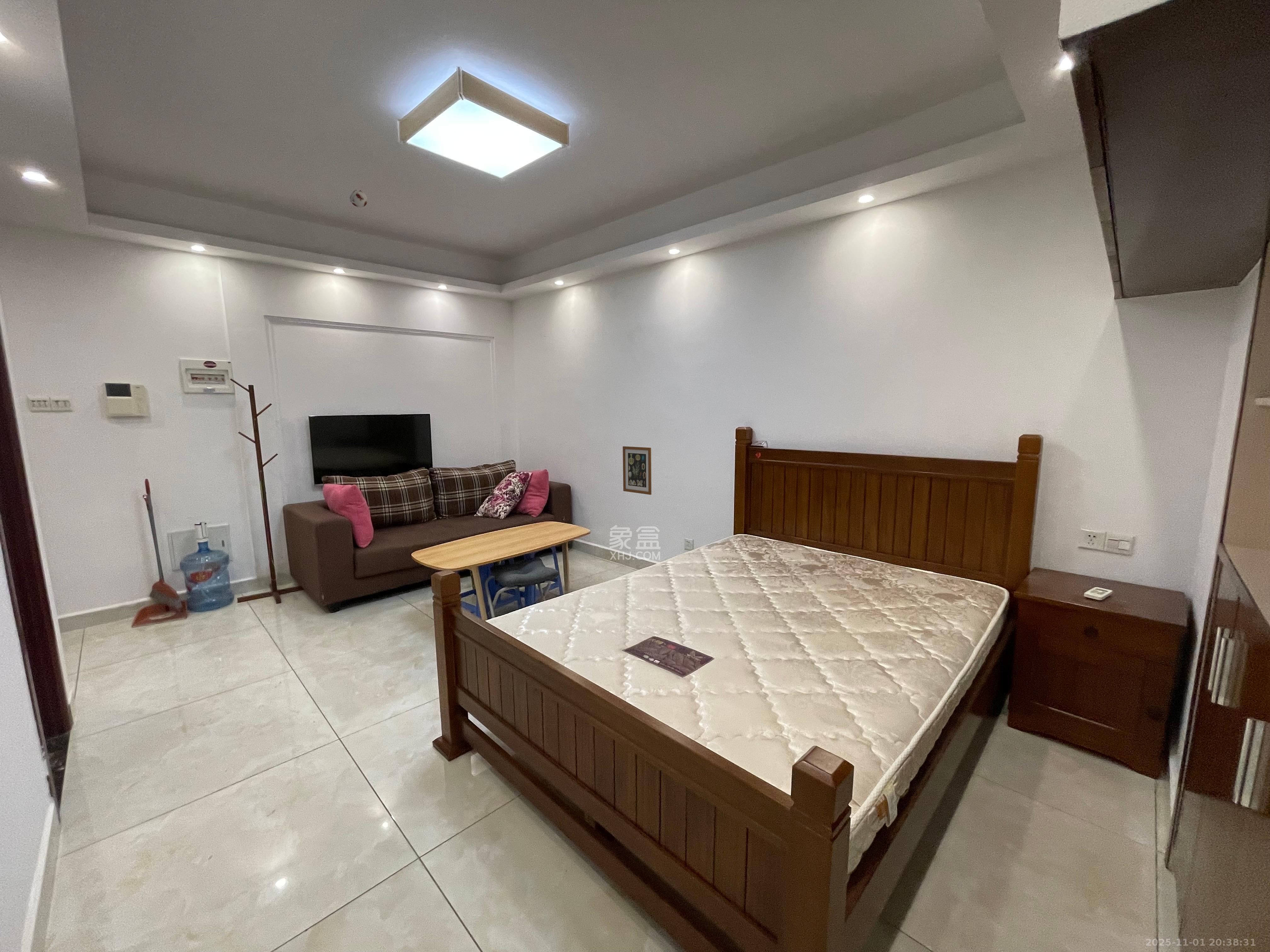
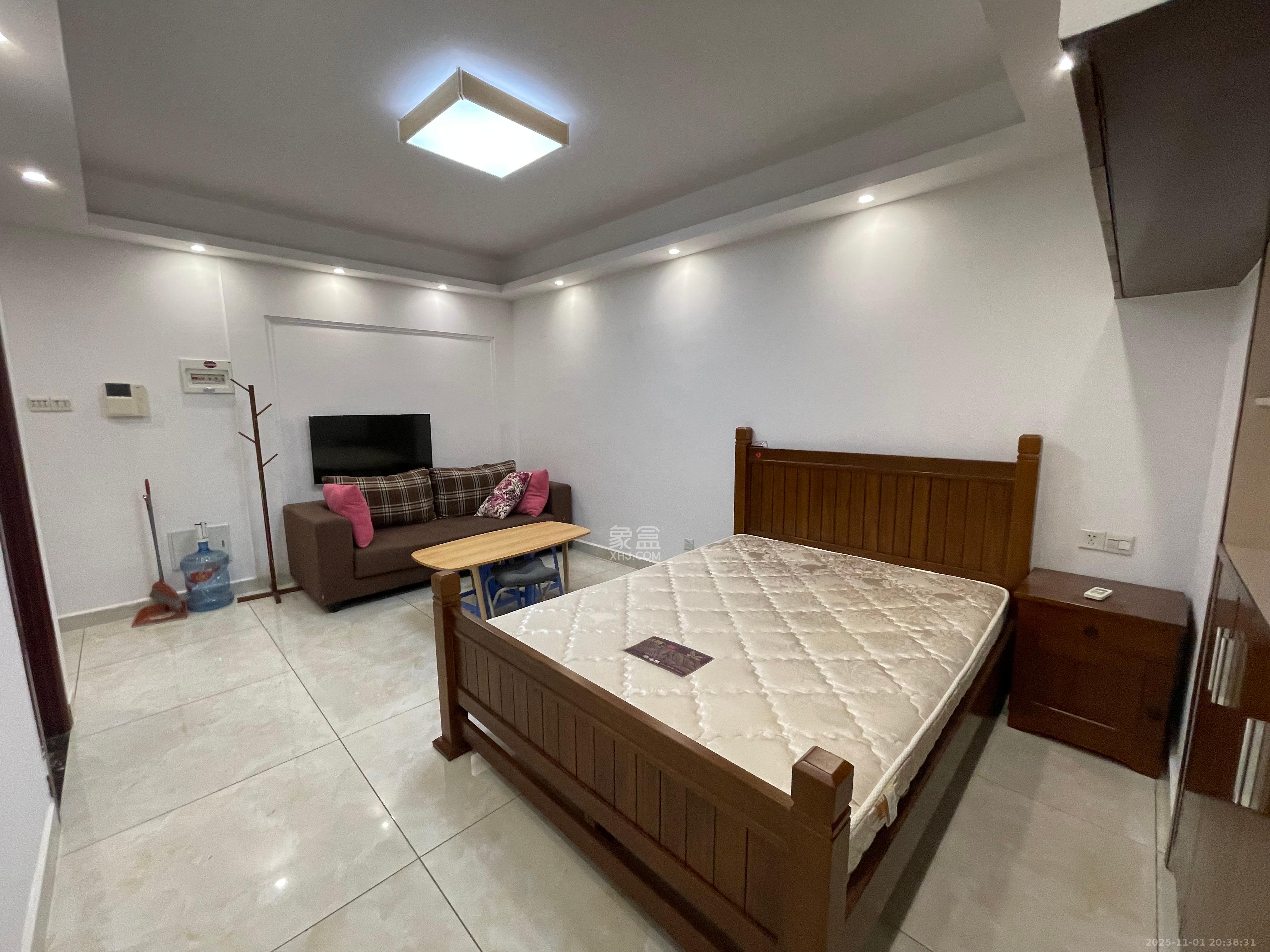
- smoke detector (358, 198)
- wall art (637, 470)
